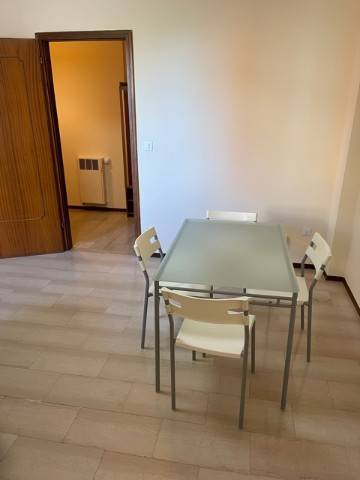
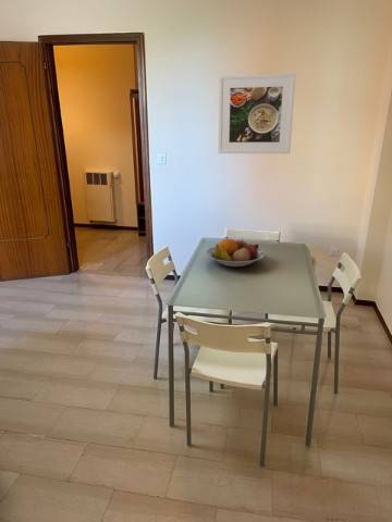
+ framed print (255, 115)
+ fruit bowl (234, 250)
